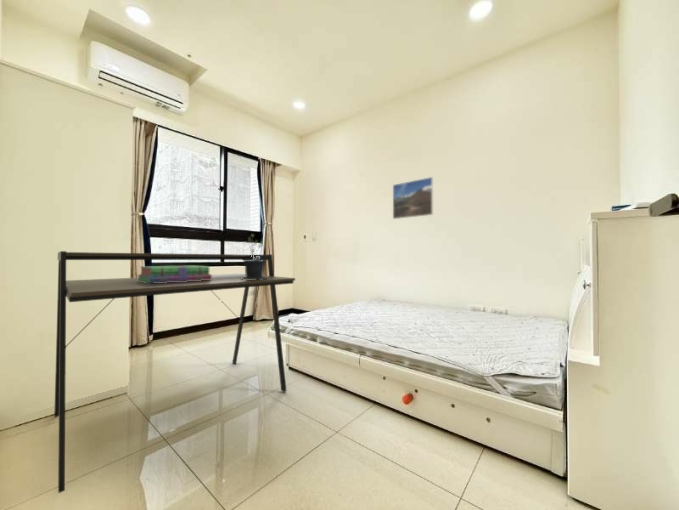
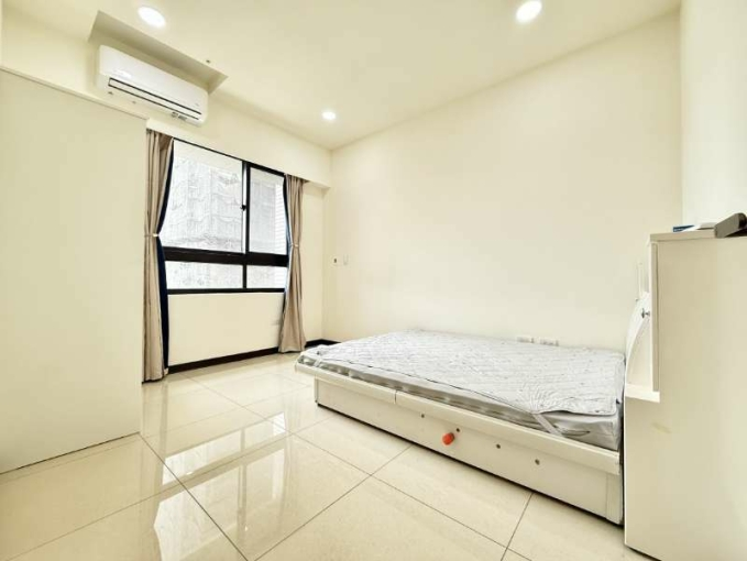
- potted plant (256, 256)
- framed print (412, 199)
- stack of books (175, 273)
- desk (184, 292)
